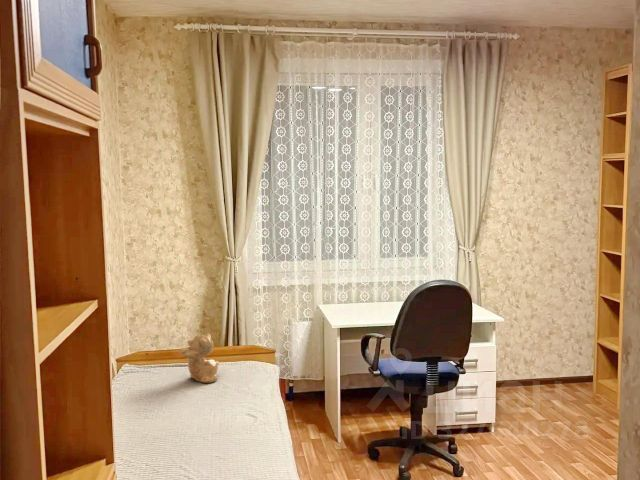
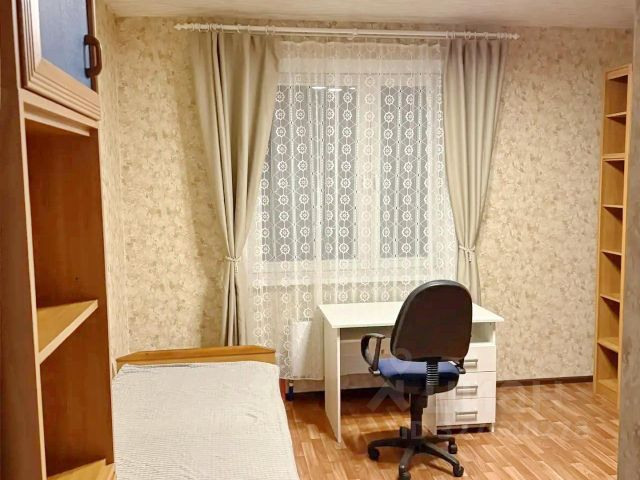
- teddy bear (200, 357)
